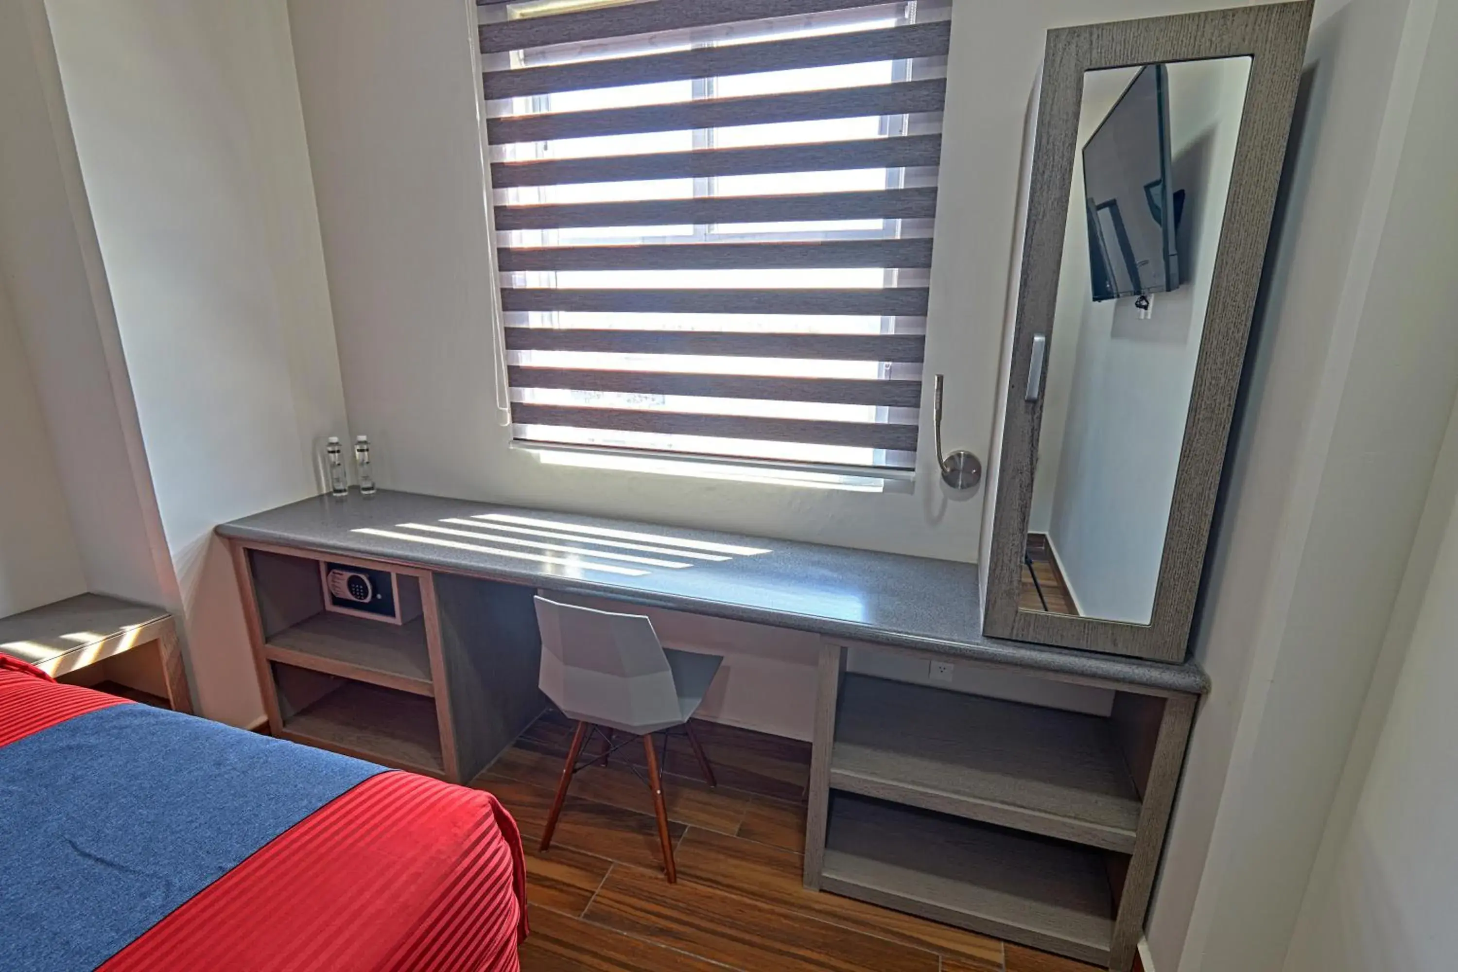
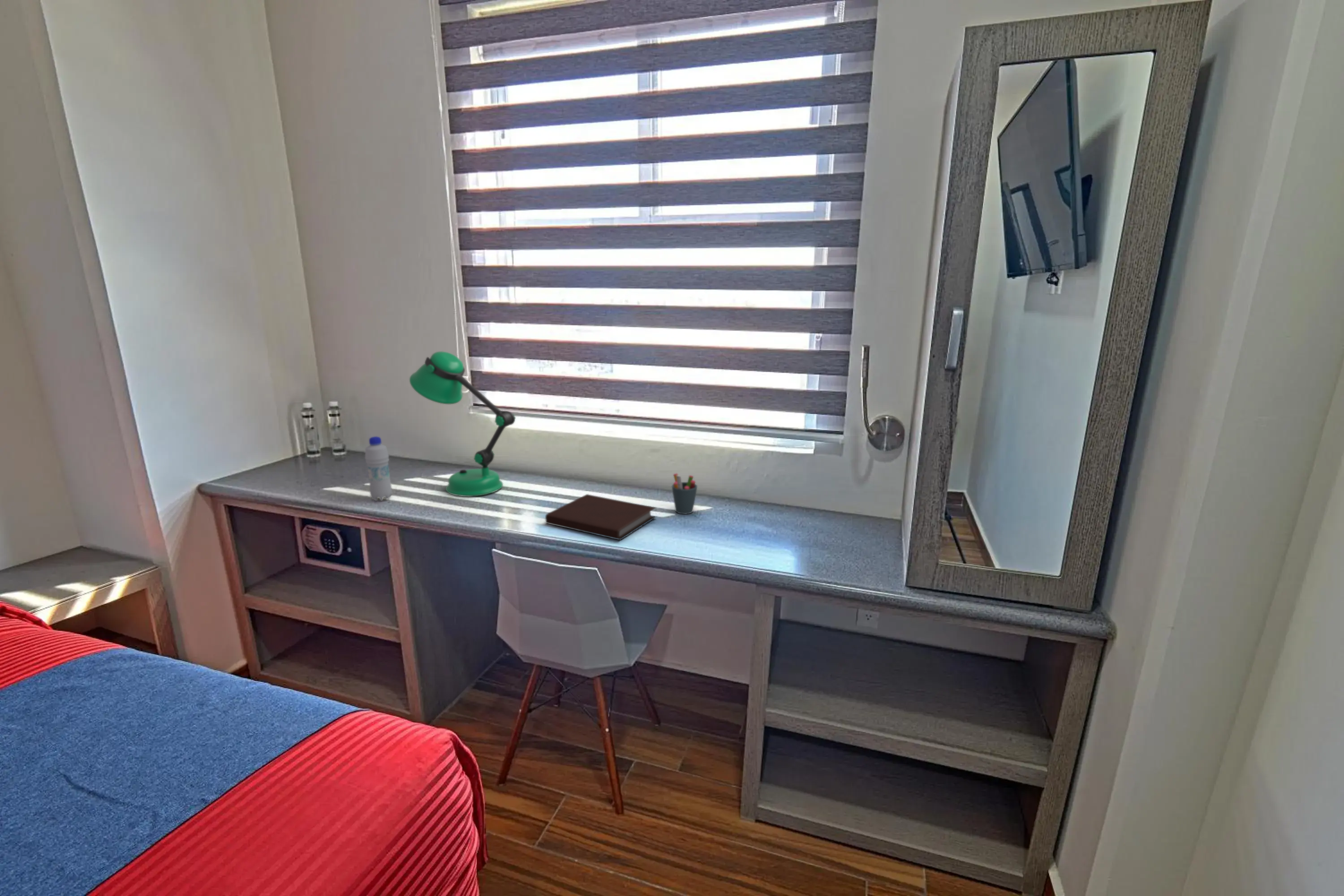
+ desk lamp (457, 403)
+ bottle (378, 468)
+ notebook (602, 516)
+ pen holder (684, 491)
